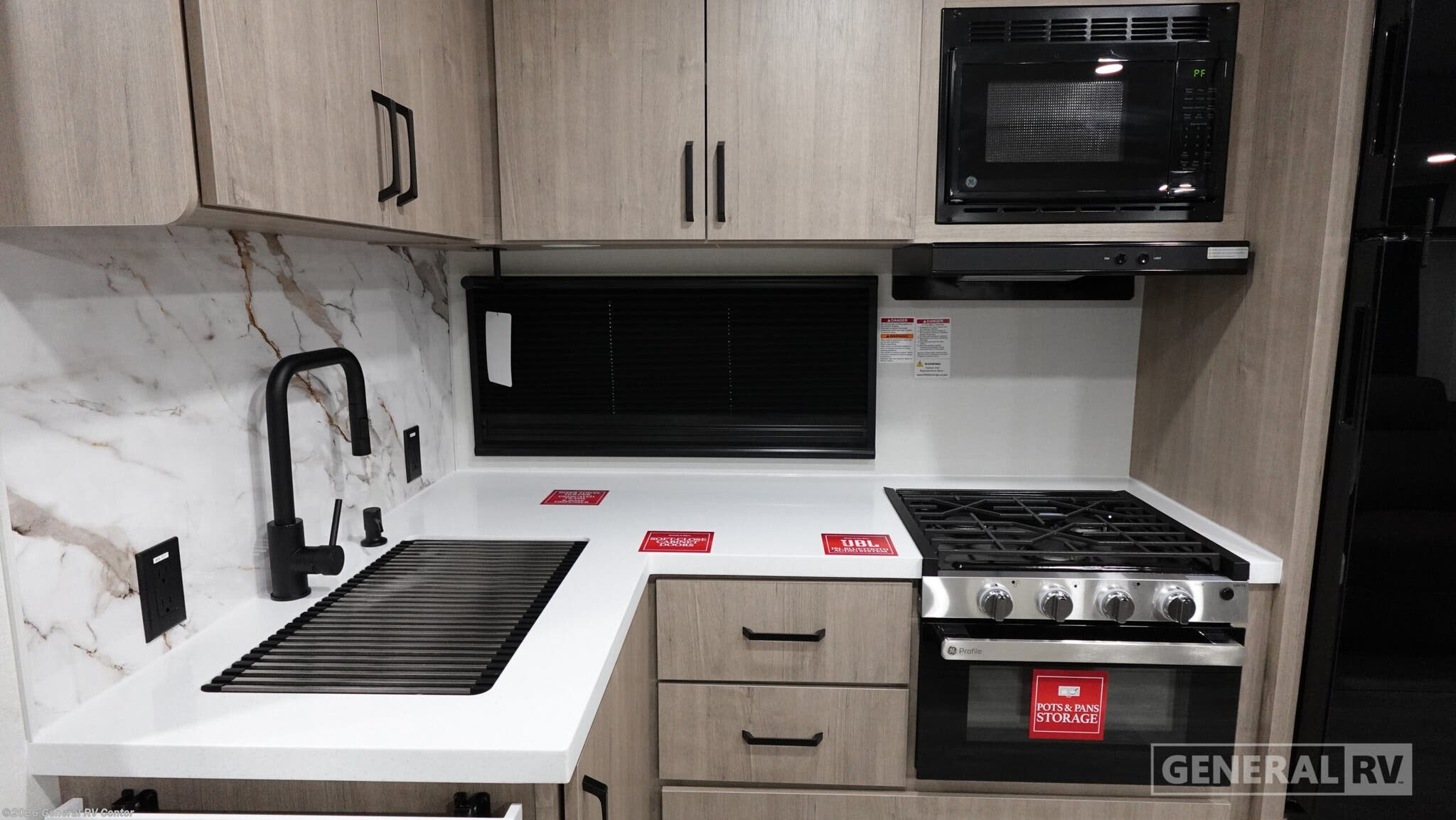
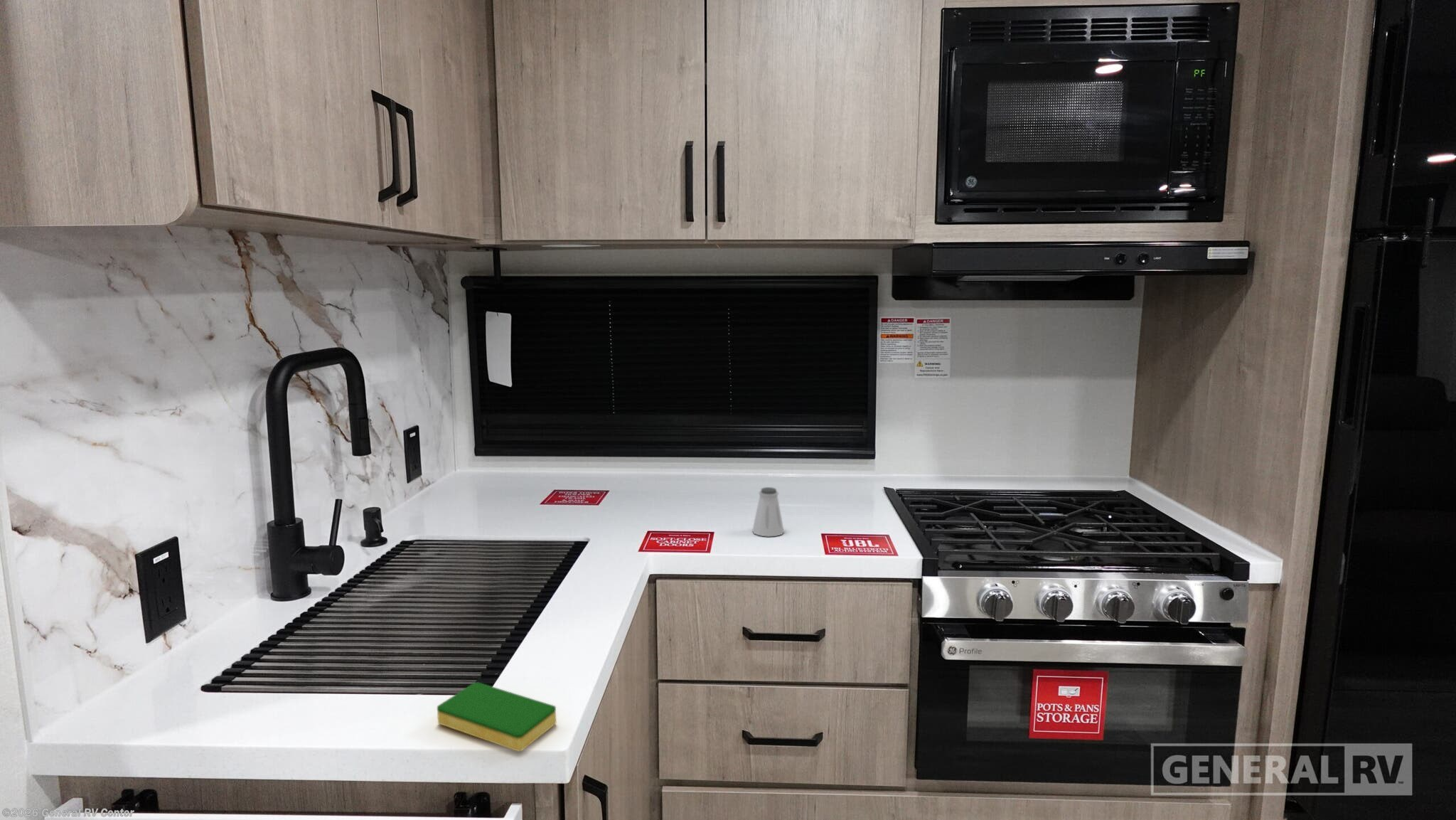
+ dish sponge (496, 715)
+ saltshaker (768, 510)
